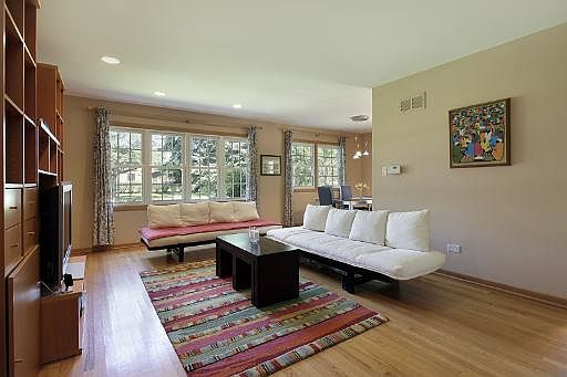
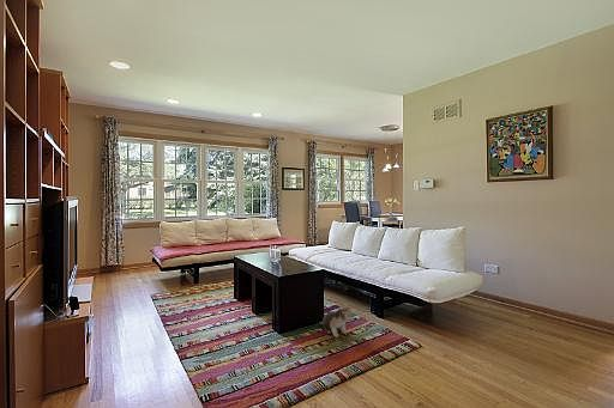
+ plush toy (333, 317)
